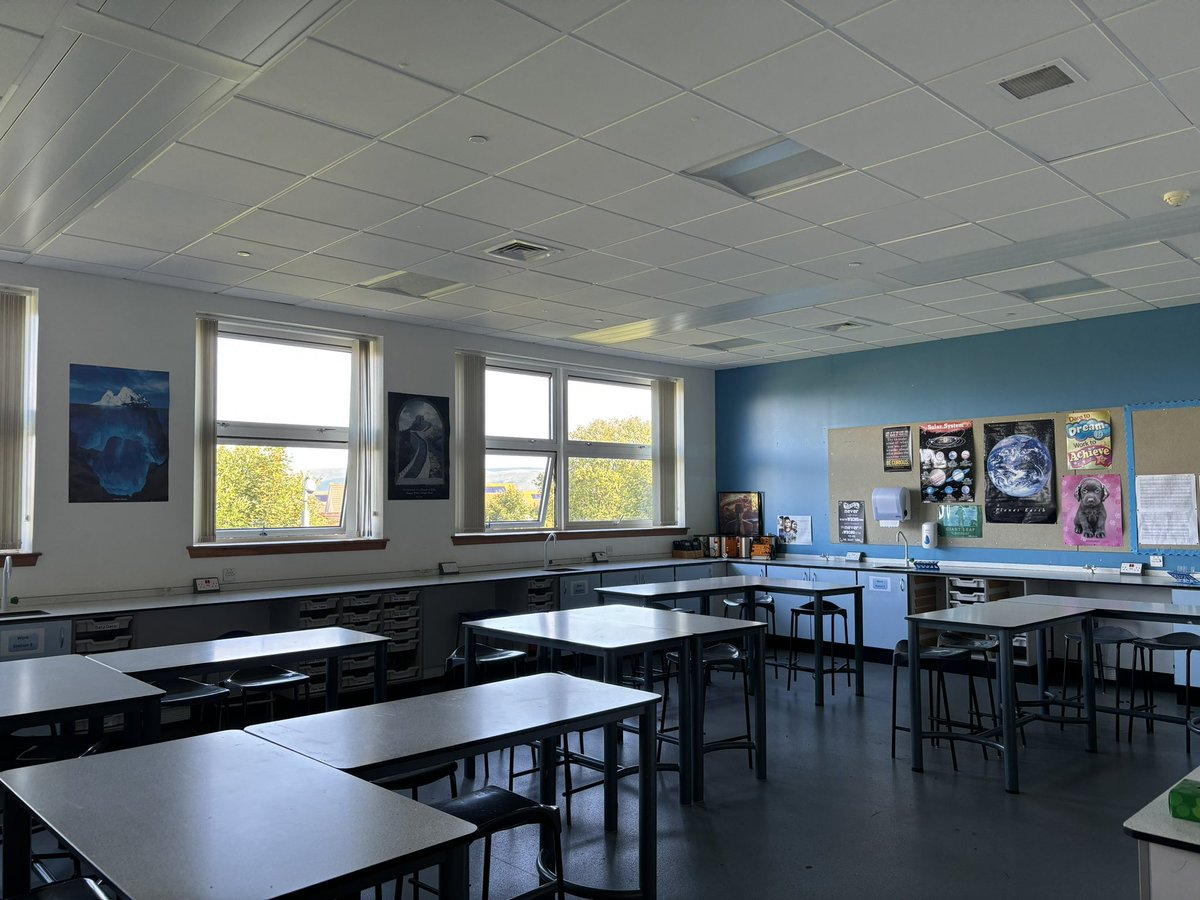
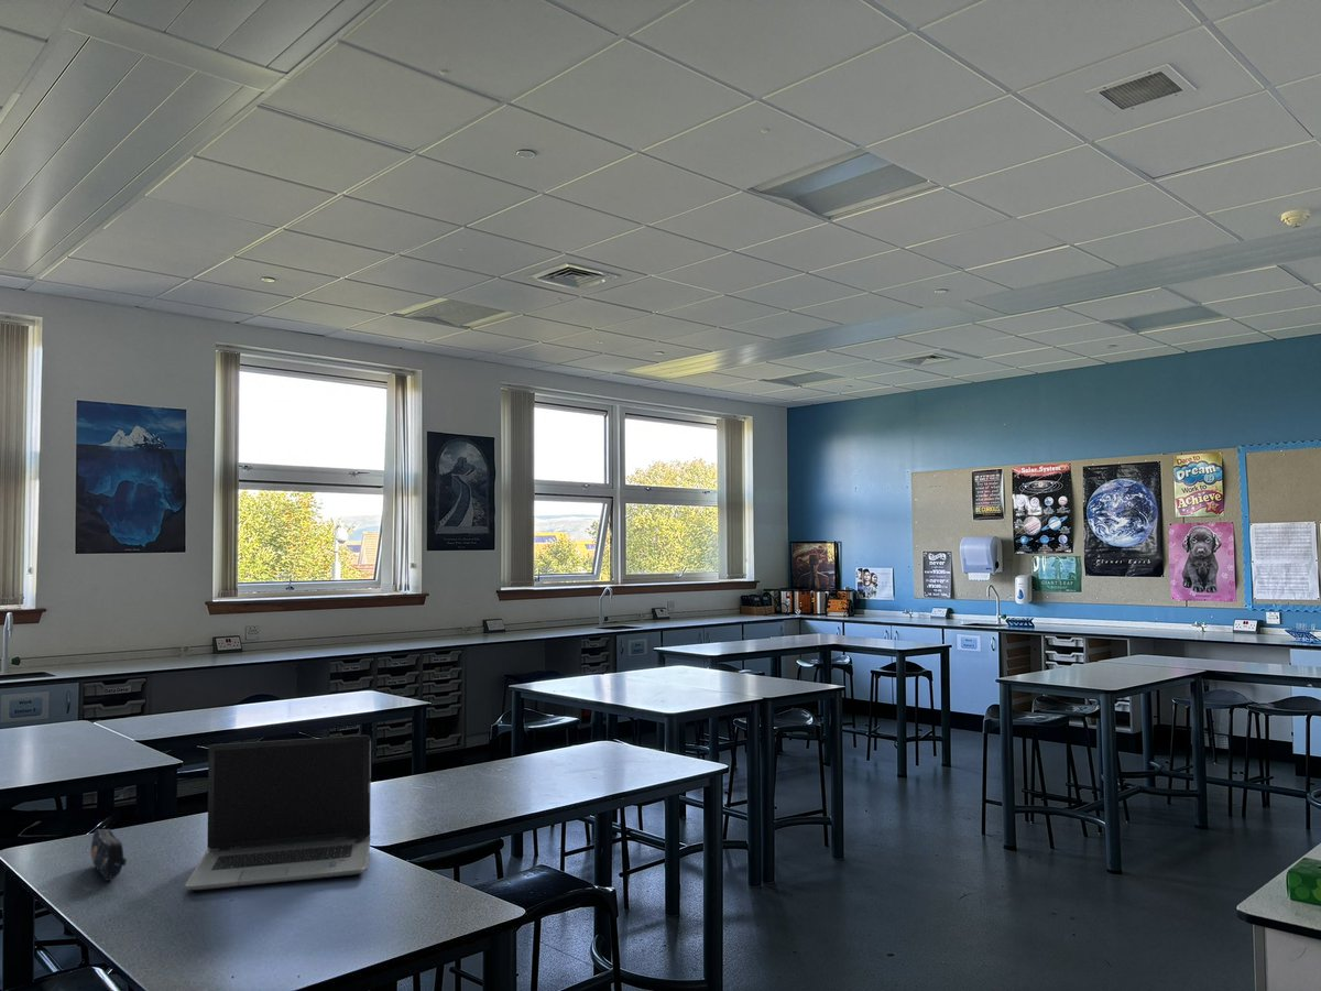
+ pencil case (106, 852)
+ laptop computer (284, 808)
